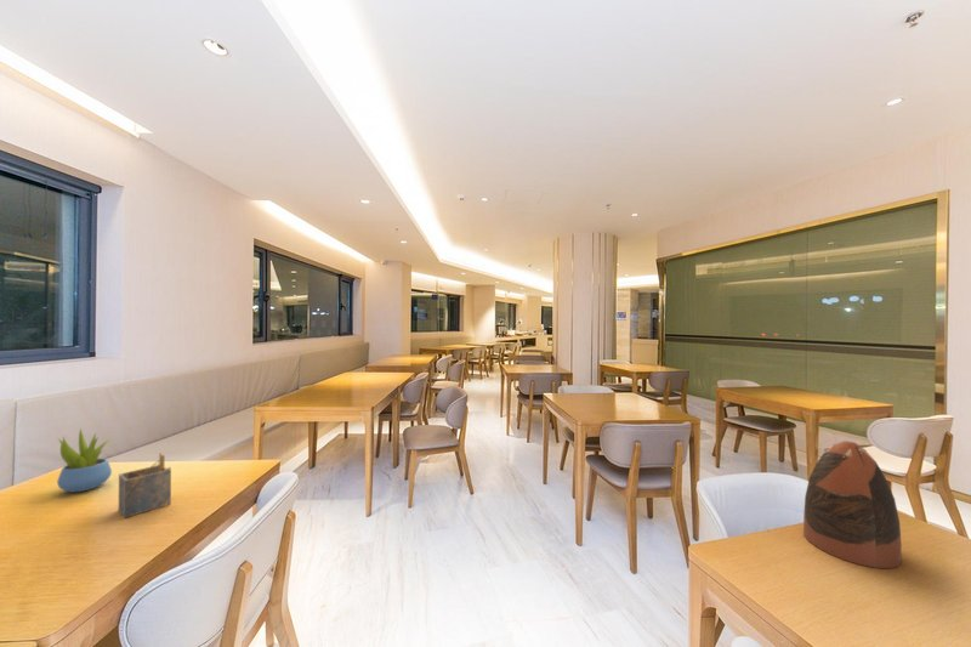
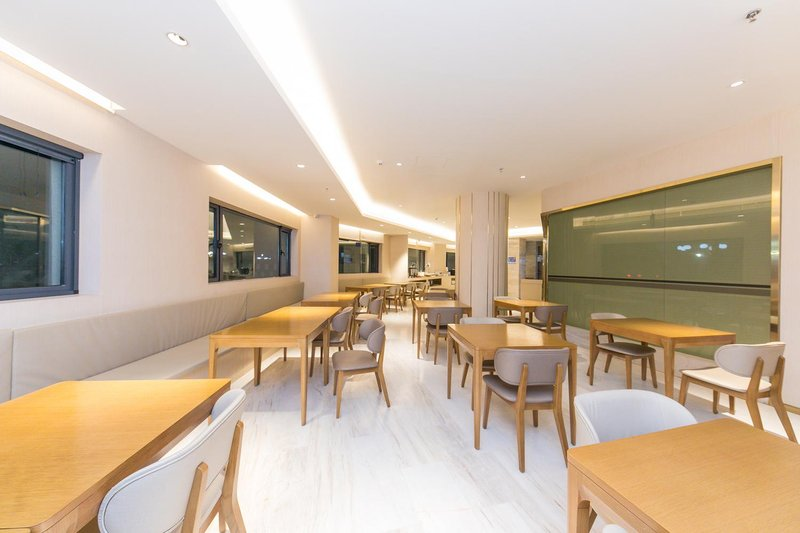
- succulent plant (84, 459)
- napkin holder (144, 482)
- decorative vase (848, 493)
